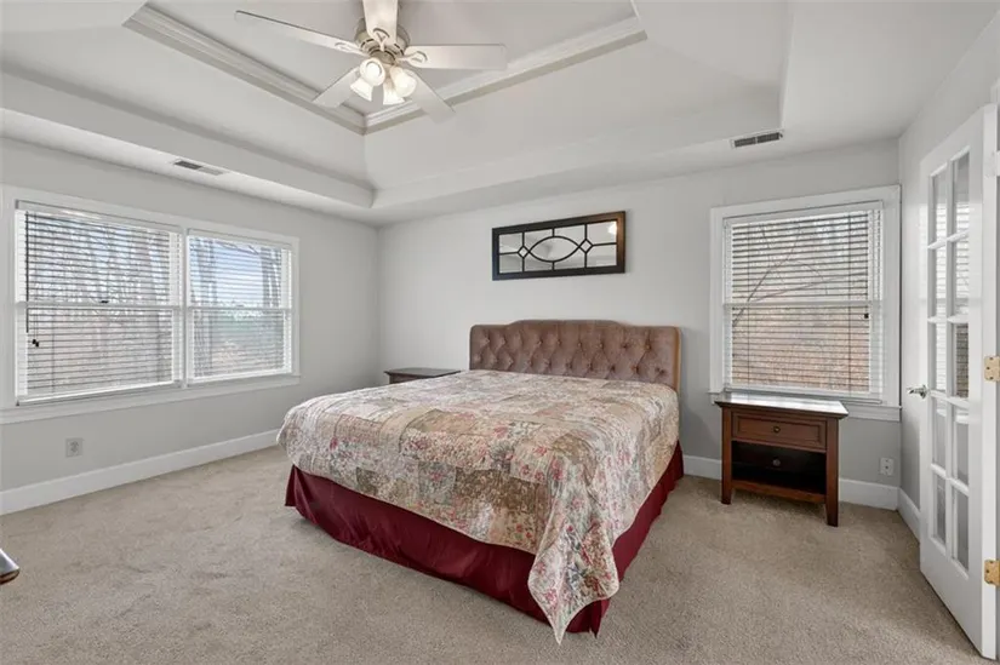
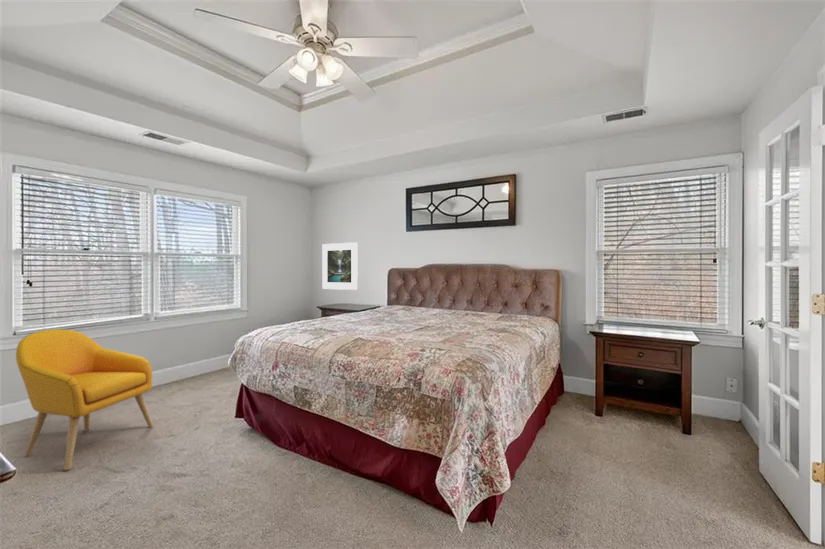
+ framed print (339, 266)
+ armchair (81, 387)
